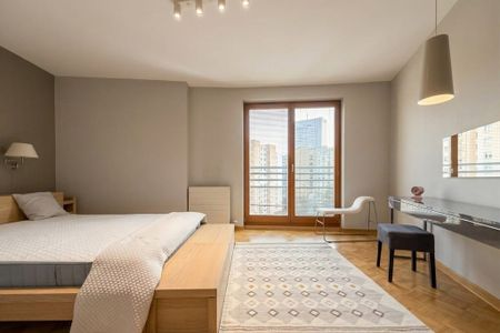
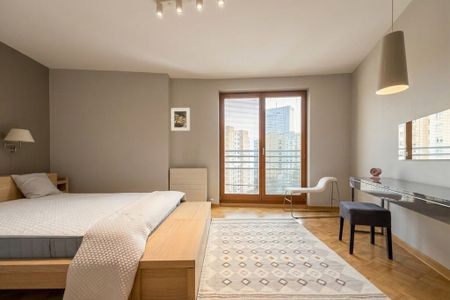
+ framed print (180, 119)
